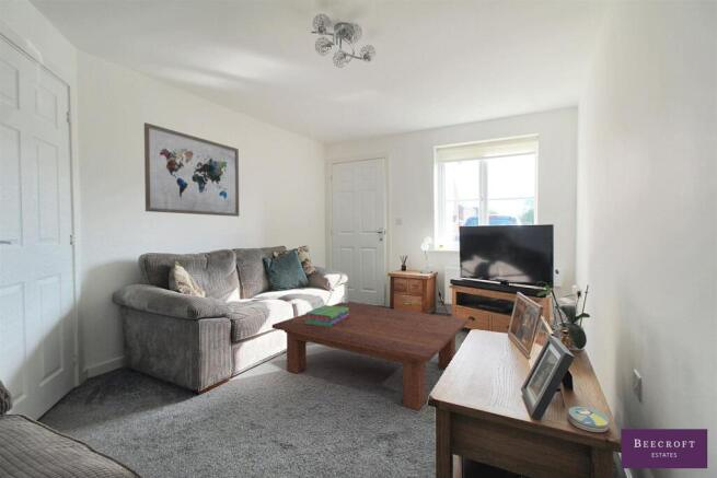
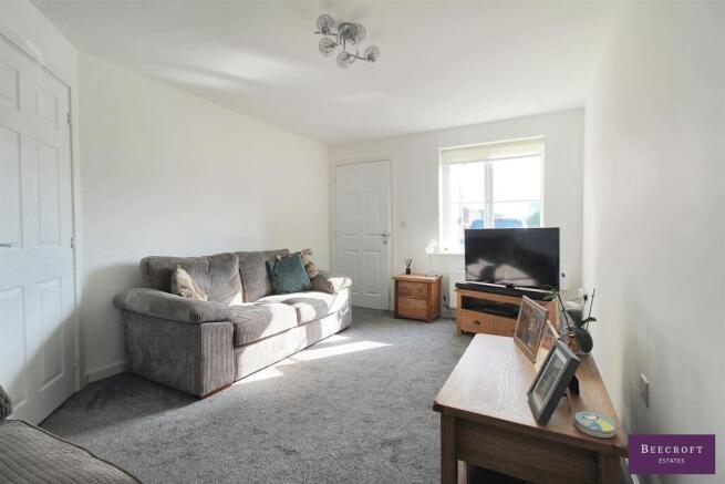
- wall art (197, 175)
- coffee table (372, 345)
- stack of books (327, 314)
